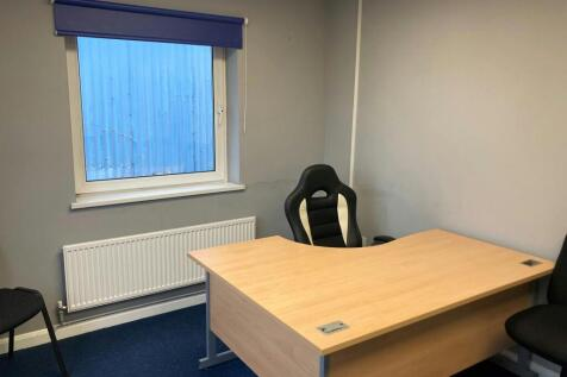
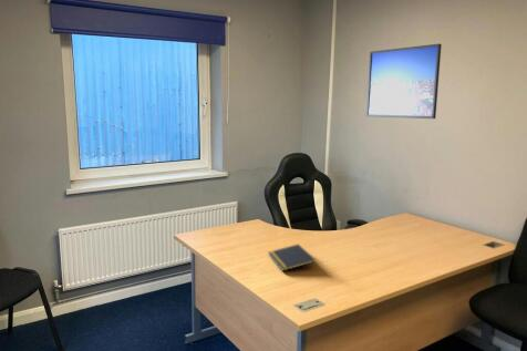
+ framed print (400, 83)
+ notepad (290, 256)
